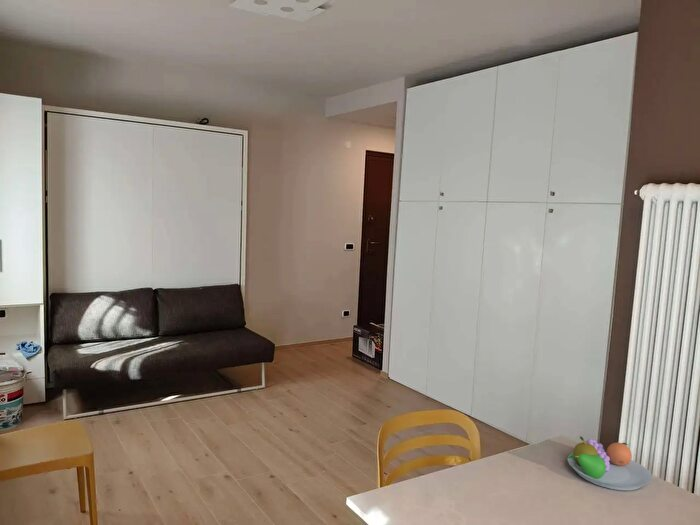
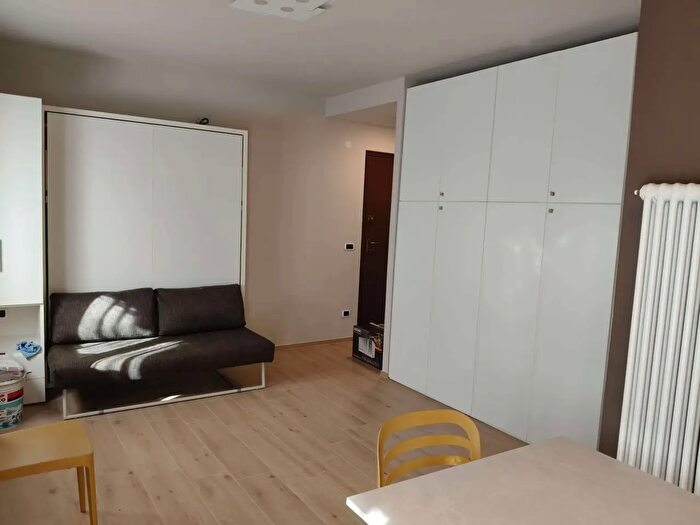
- fruit bowl (606, 459)
